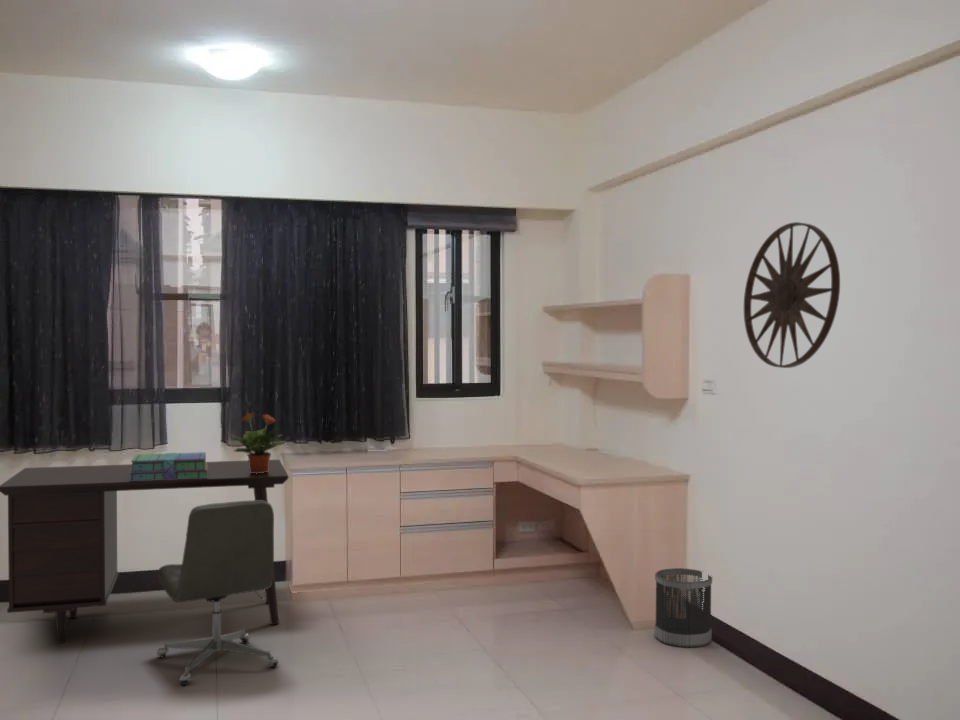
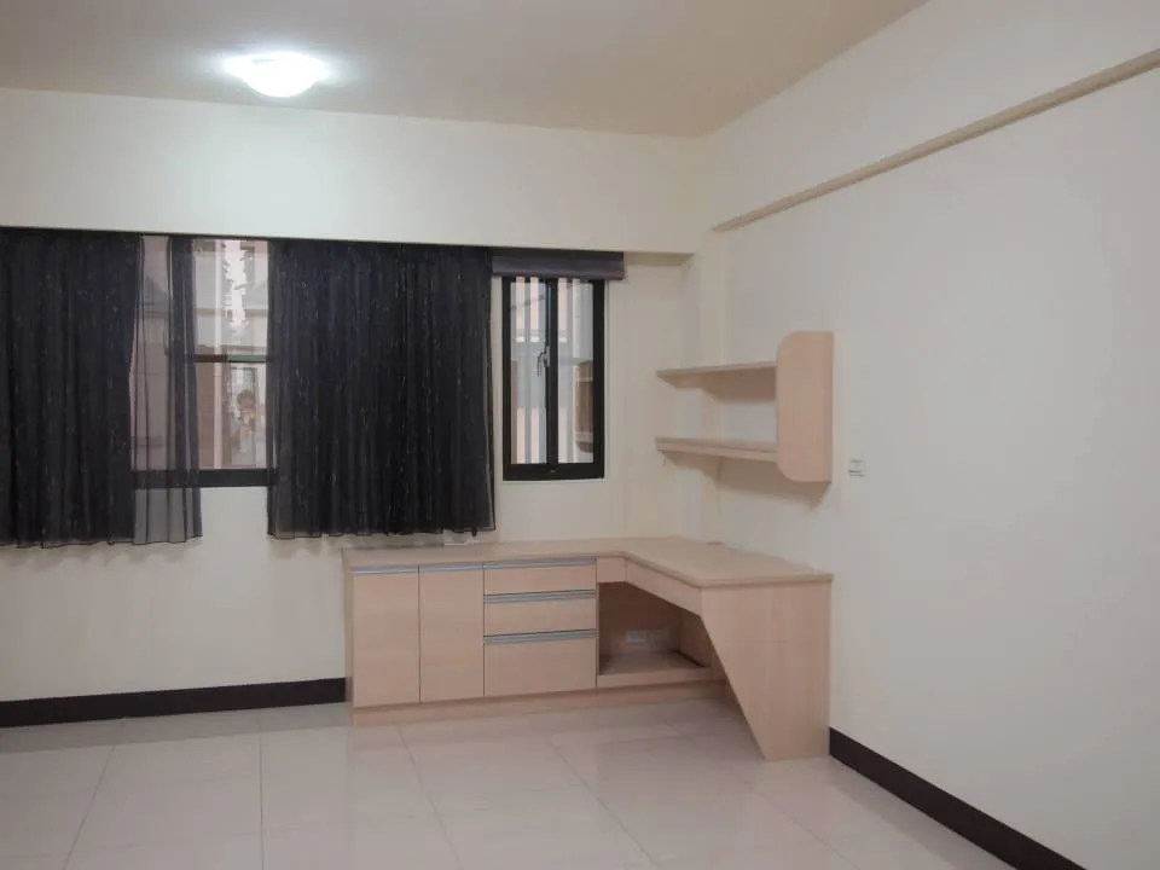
- wall art (788, 295)
- stack of books (169, 465)
- potted plant (258, 442)
- wastebasket (683, 606)
- desk (116, 547)
- chair (217, 579)
